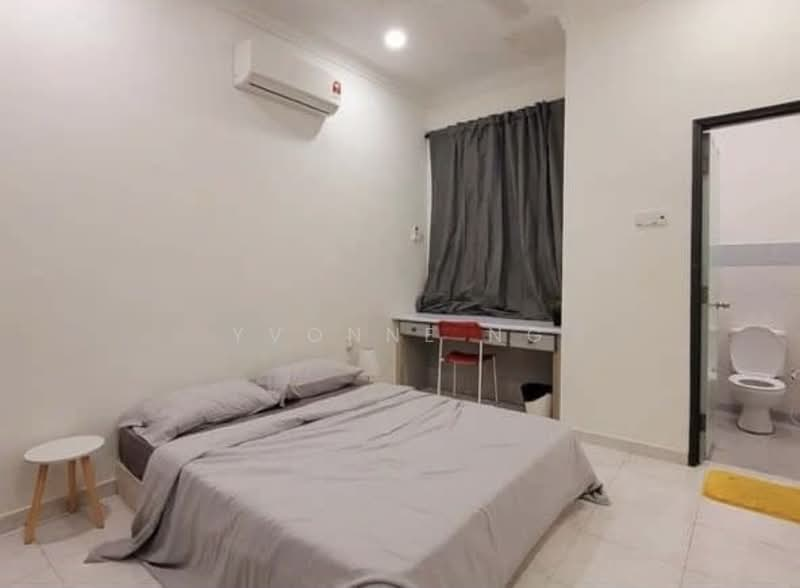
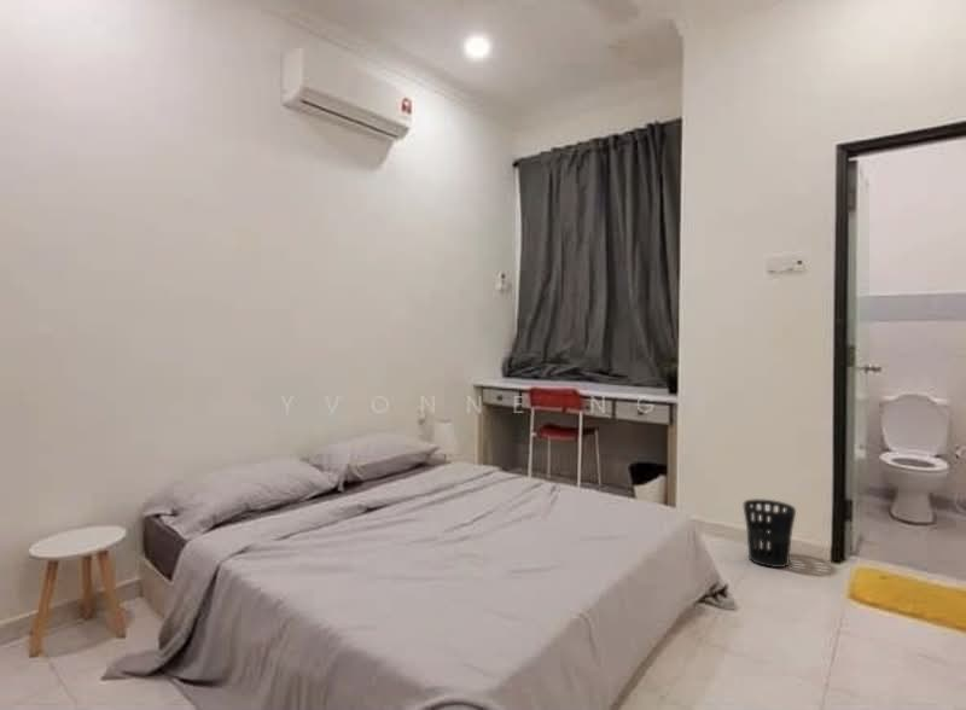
+ wastebasket (768, 532)
